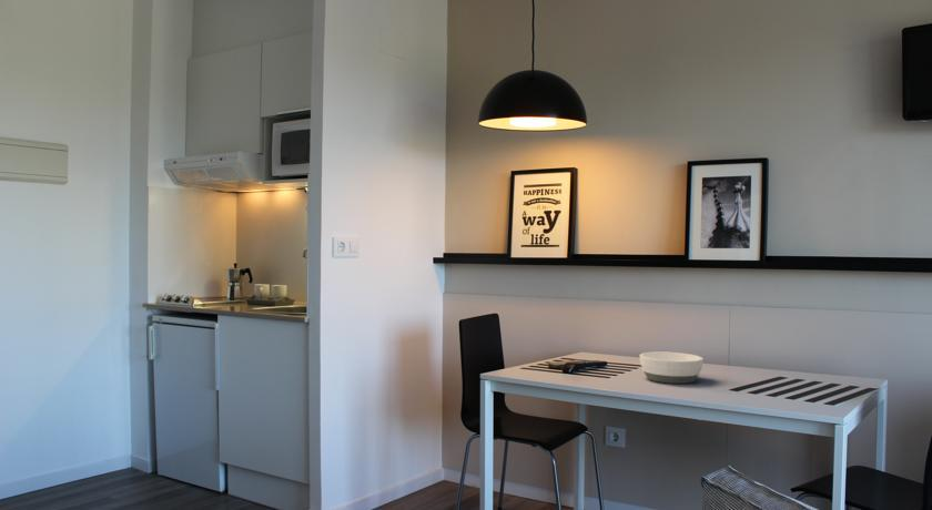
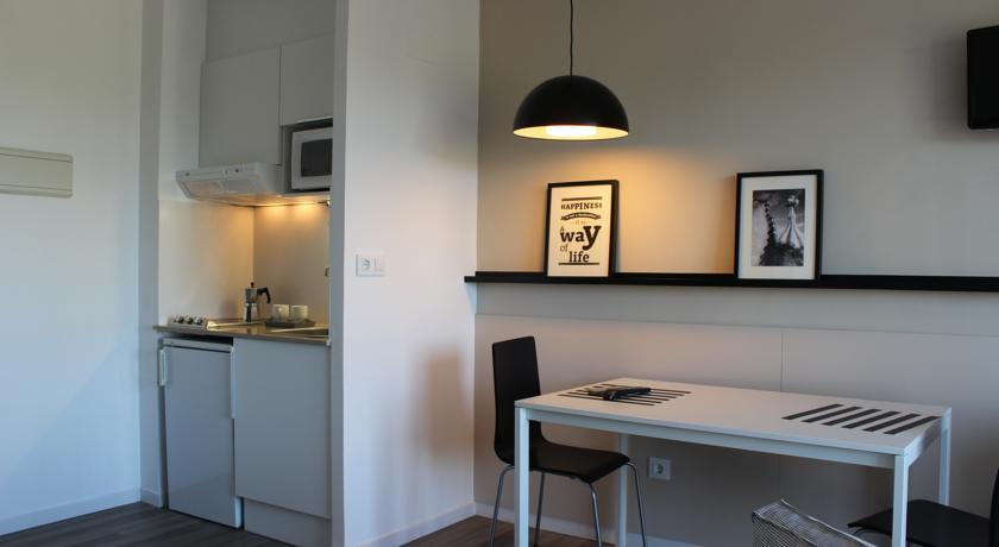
- bowl (670, 367)
